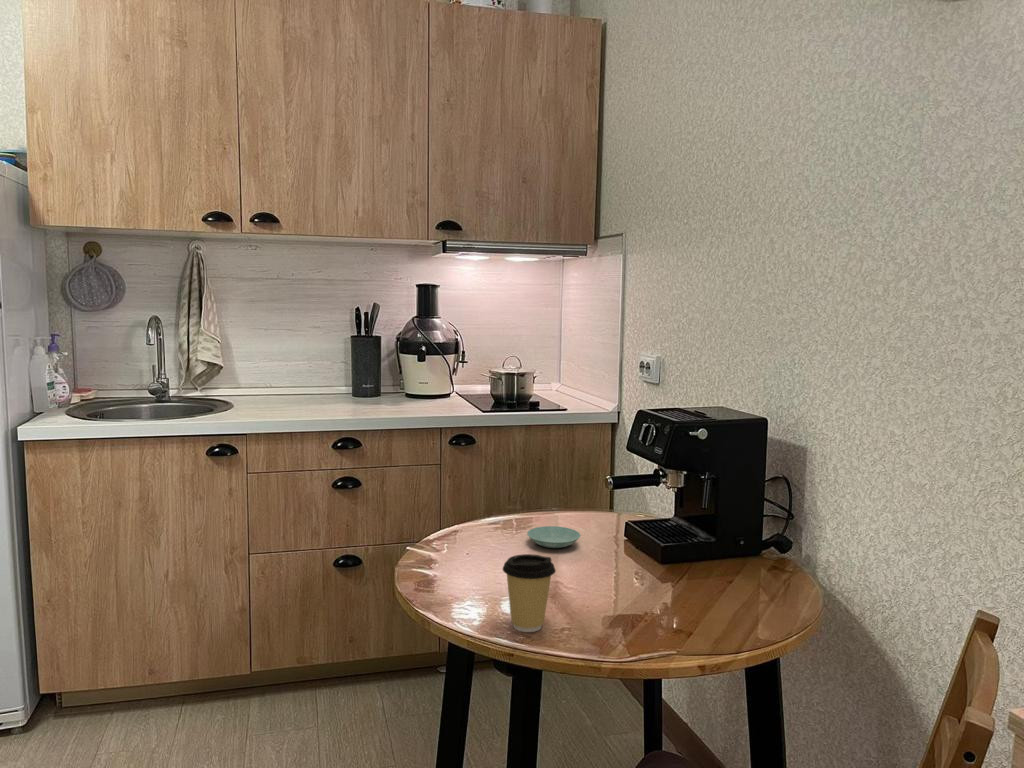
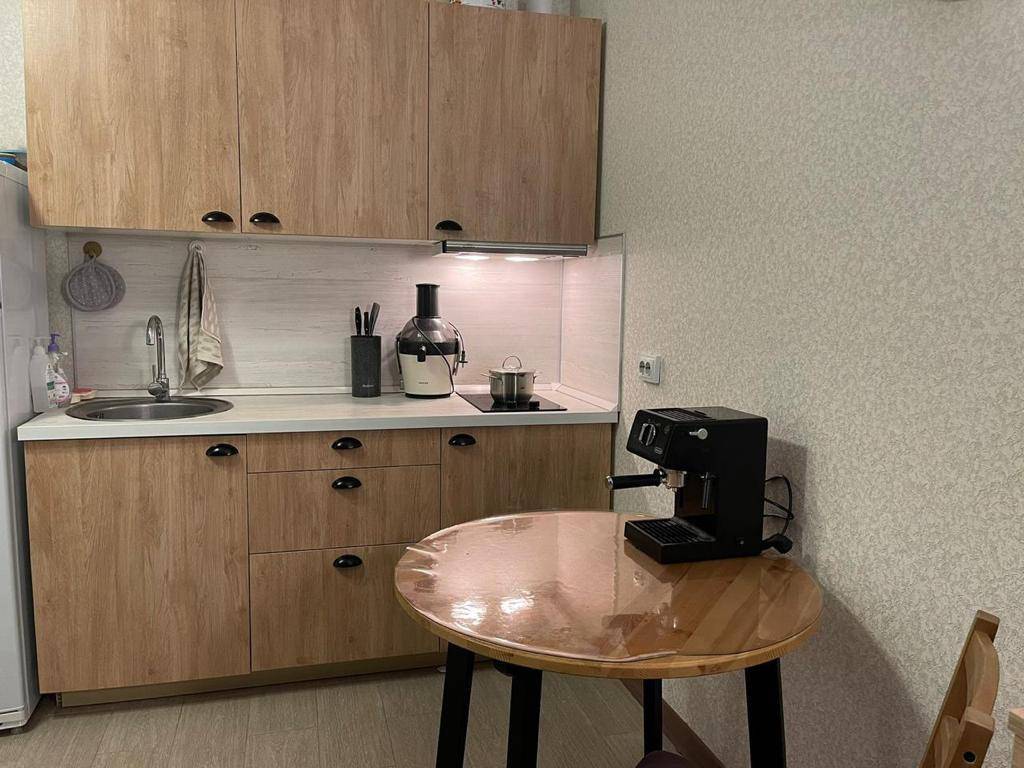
- saucer (553, 538)
- coffee cup (528, 592)
